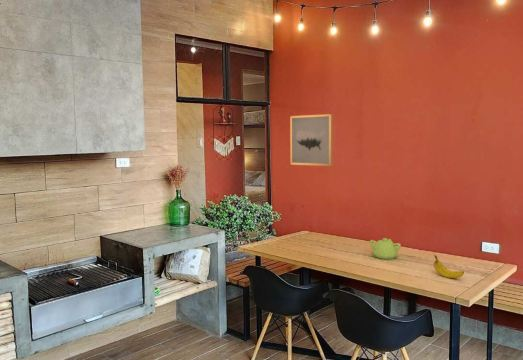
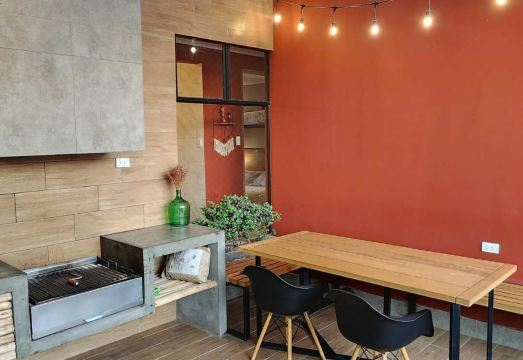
- wall art (311, 140)
- teapot (385, 247)
- fruit (447, 269)
